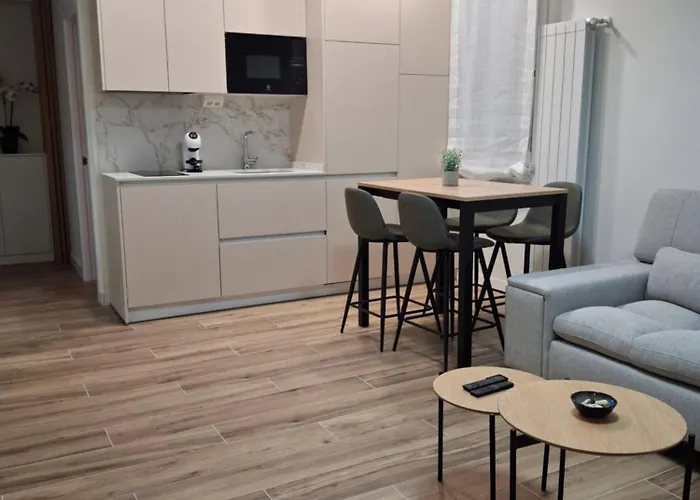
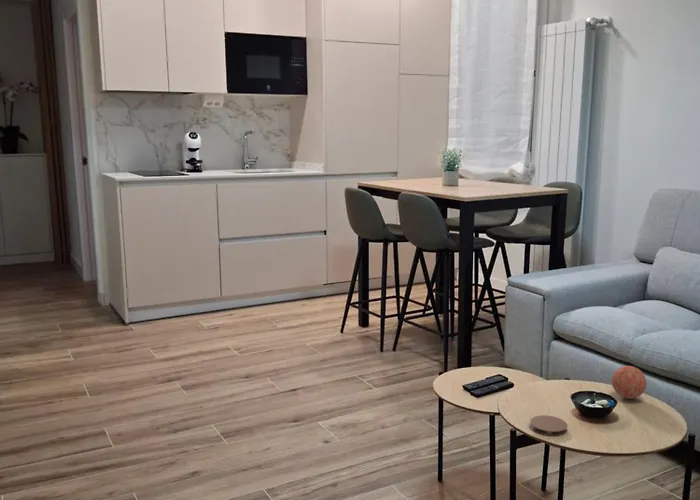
+ coaster (548, 425)
+ decorative ball (628, 382)
